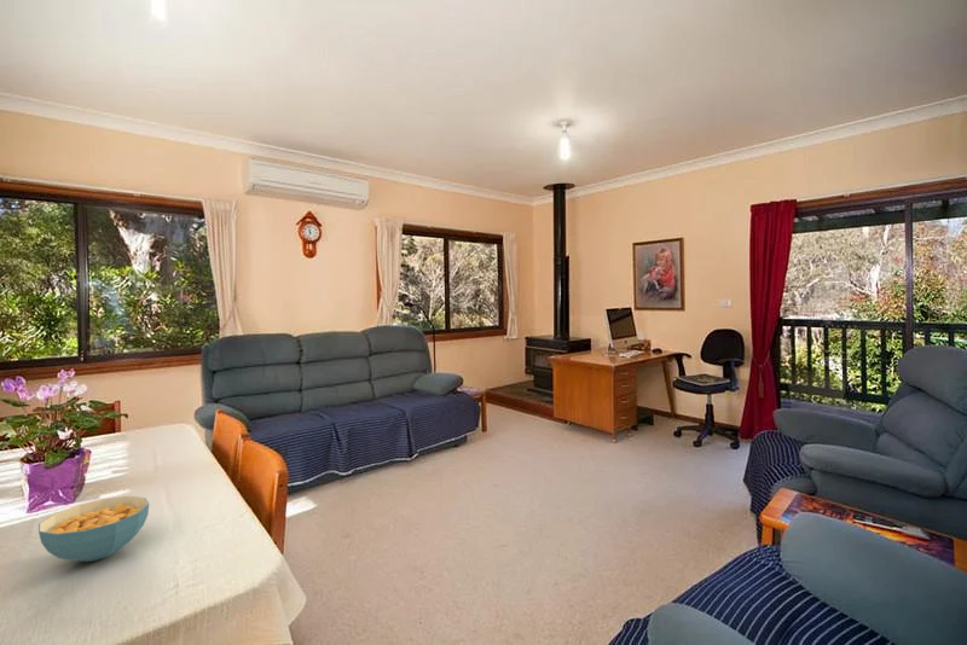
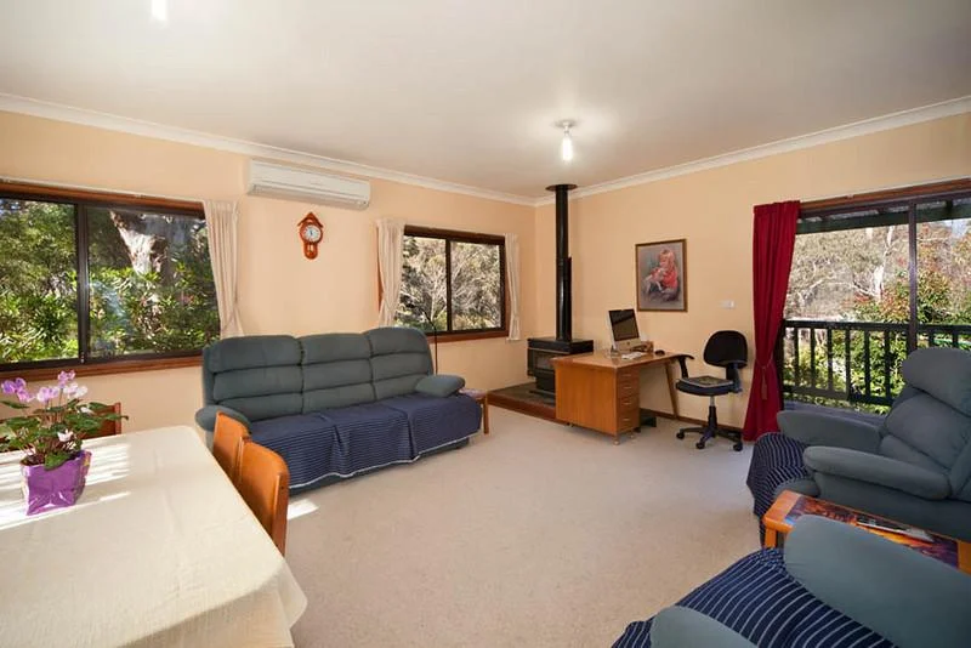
- cereal bowl (97, 534)
